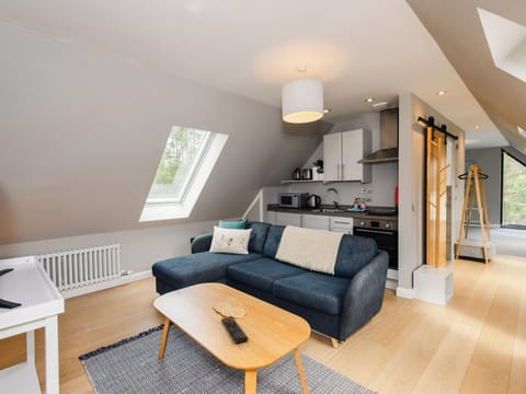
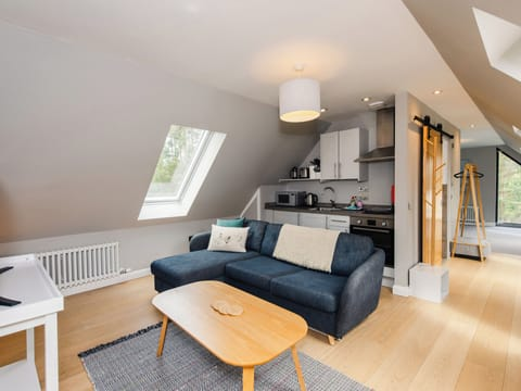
- remote control (233, 327)
